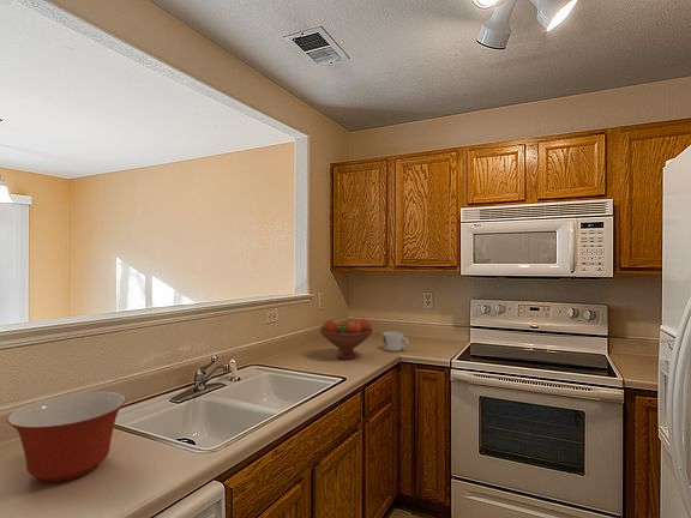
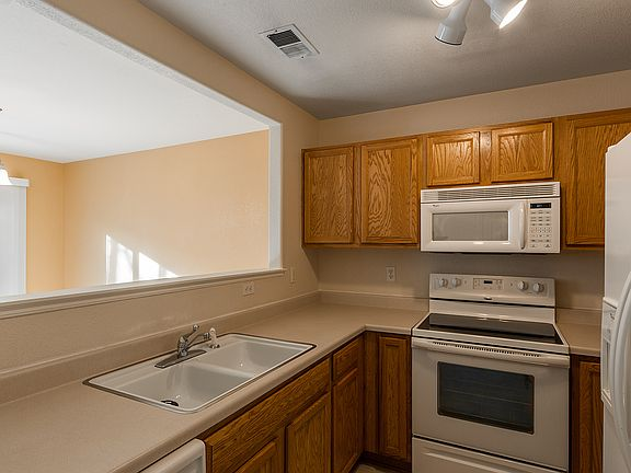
- mixing bowl (70, 438)
- fruit bowl (346, 337)
- mug (396, 342)
